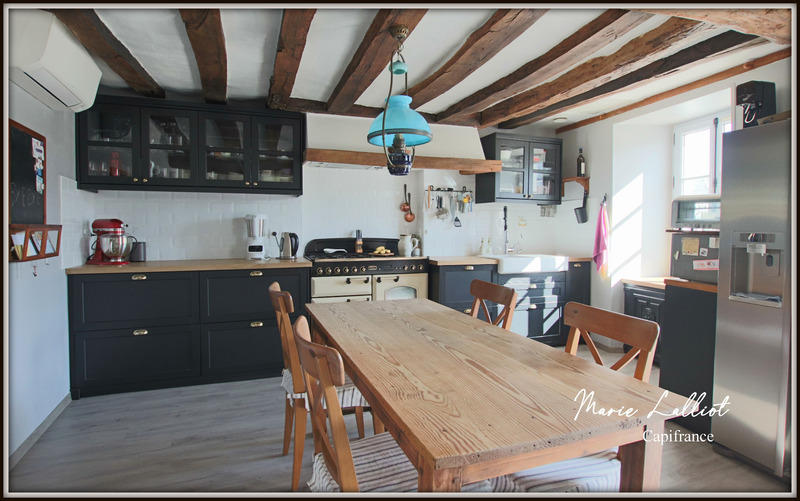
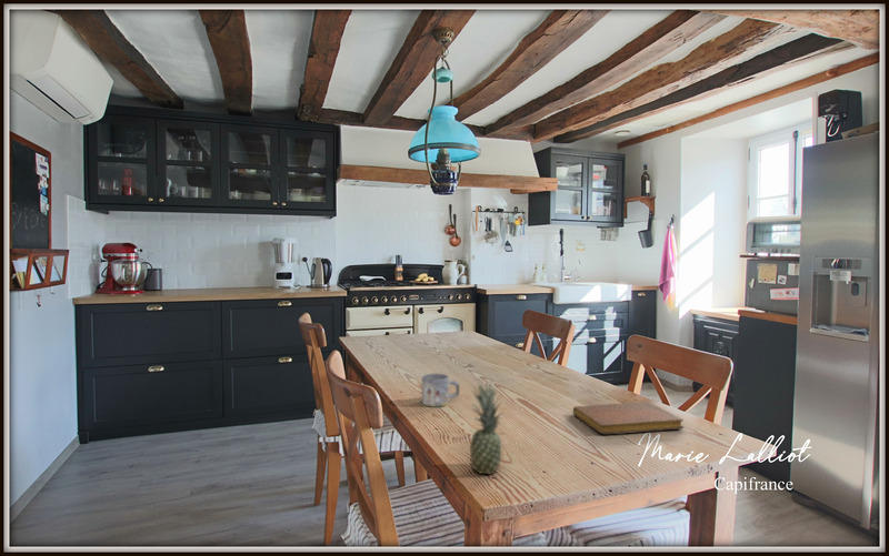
+ notebook (626, 416)
+ fruit (486, 424)
+ mug (440, 390)
